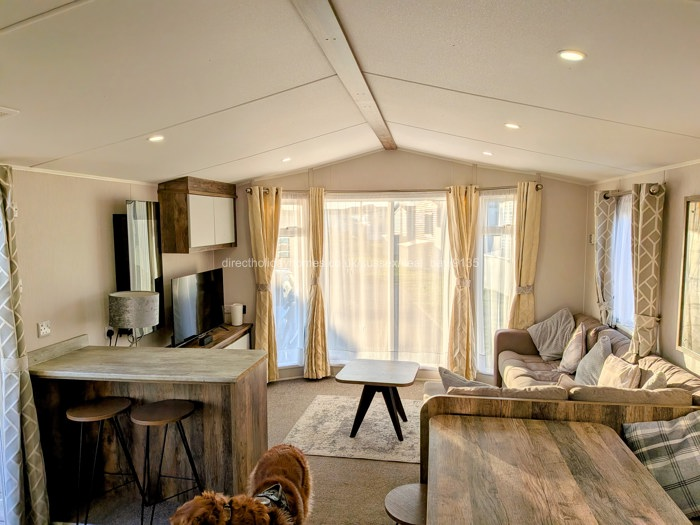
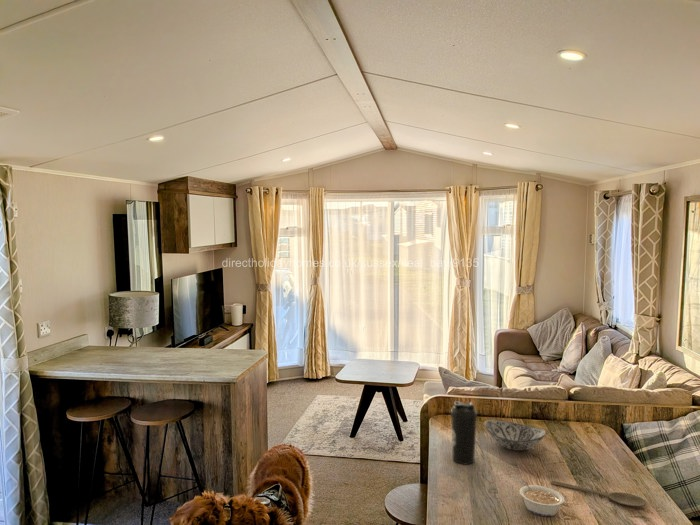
+ legume (539, 500)
+ decorative bowl (514, 437)
+ water bottle (463, 431)
+ wooden spoon (596, 492)
